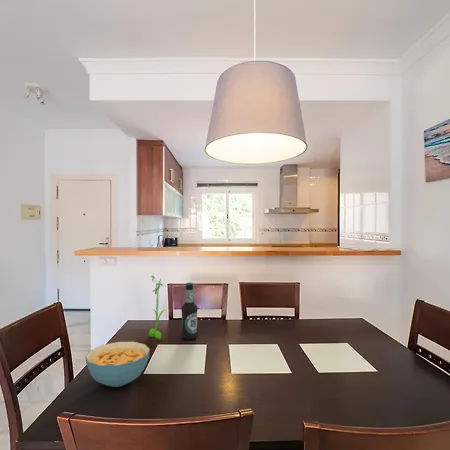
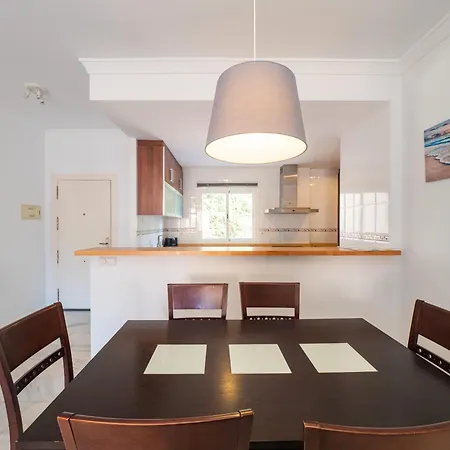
- plant (156, 305)
- cereal bowl (118, 367)
- bottle (189, 310)
